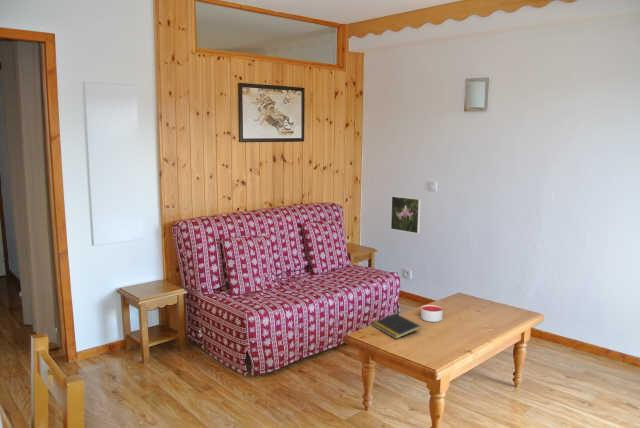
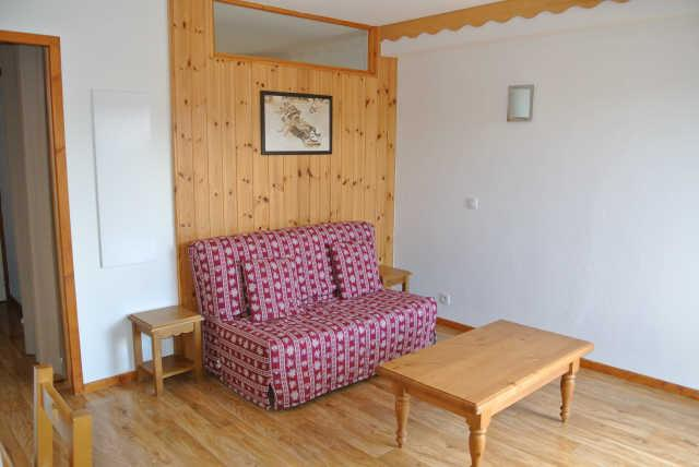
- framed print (405, 214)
- candle (431, 312)
- notepad (395, 325)
